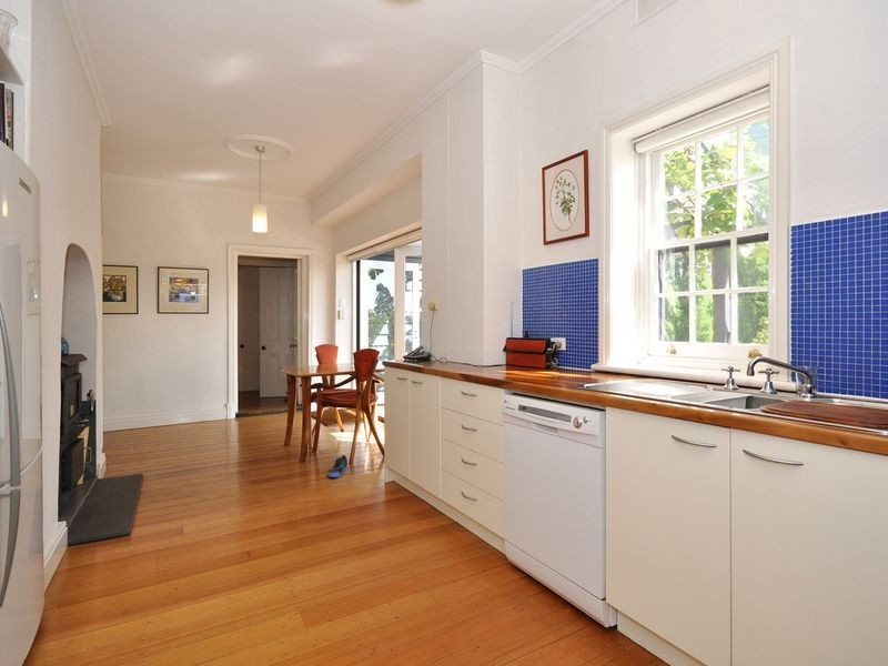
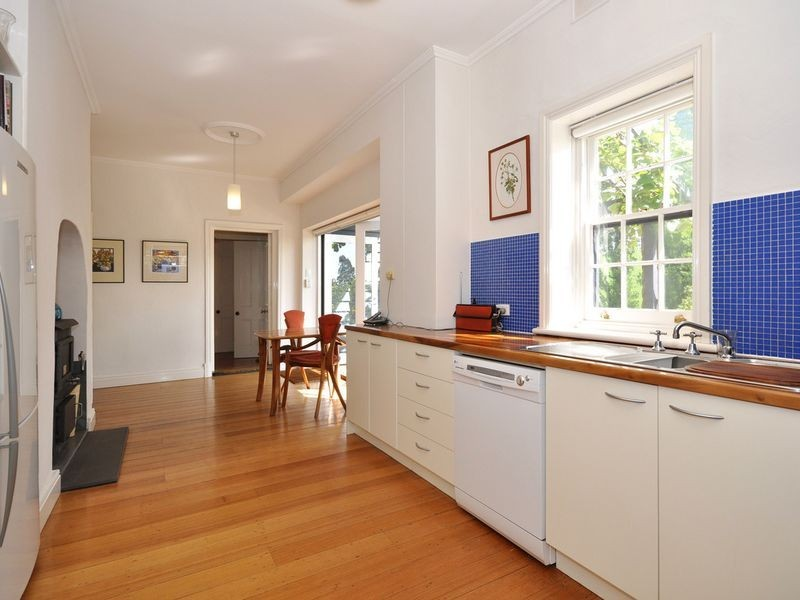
- sneaker (337, 465)
